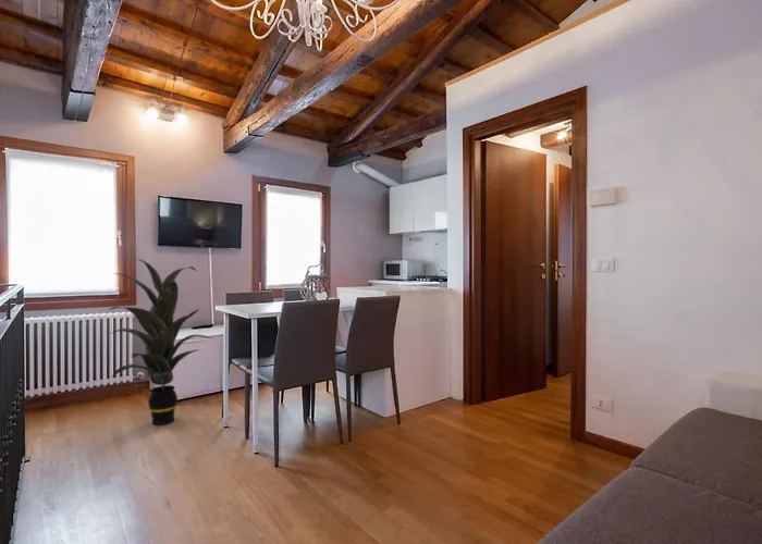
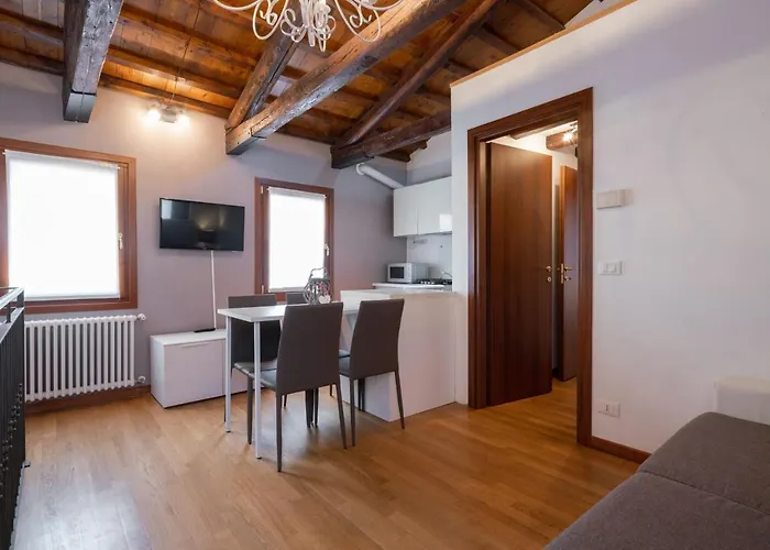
- indoor plant (155, 339)
